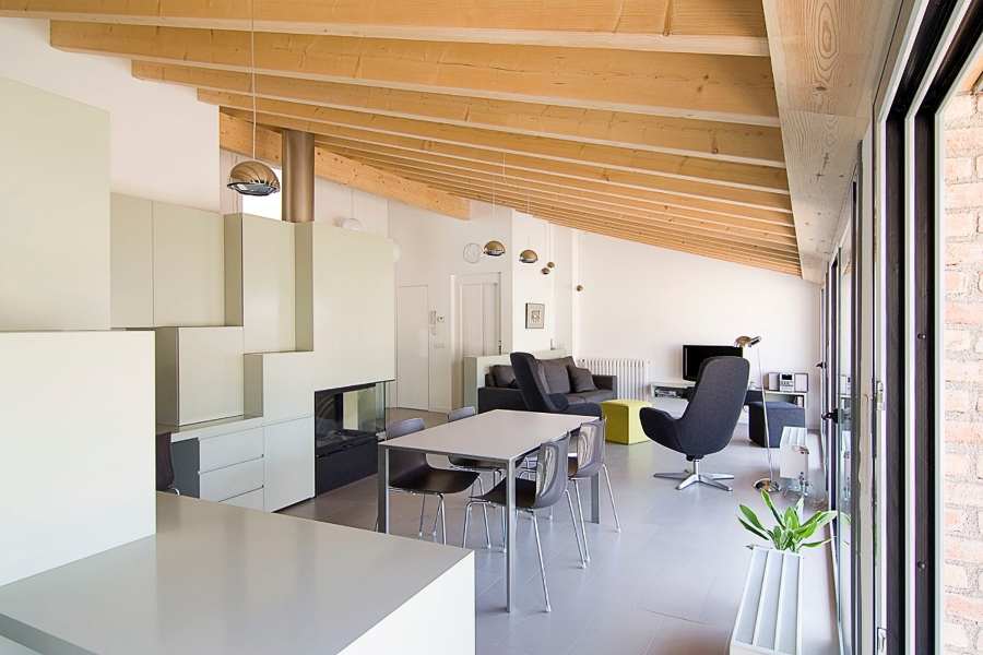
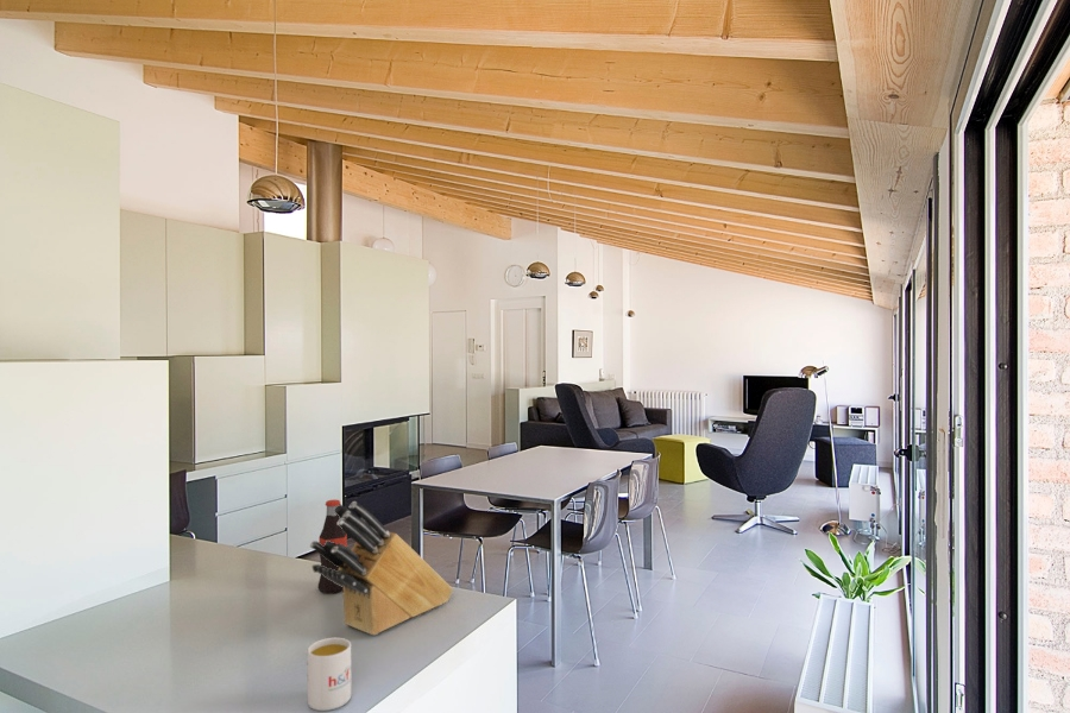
+ knife block (385, 555)
+ bottle (334, 542)
+ mug (333, 669)
